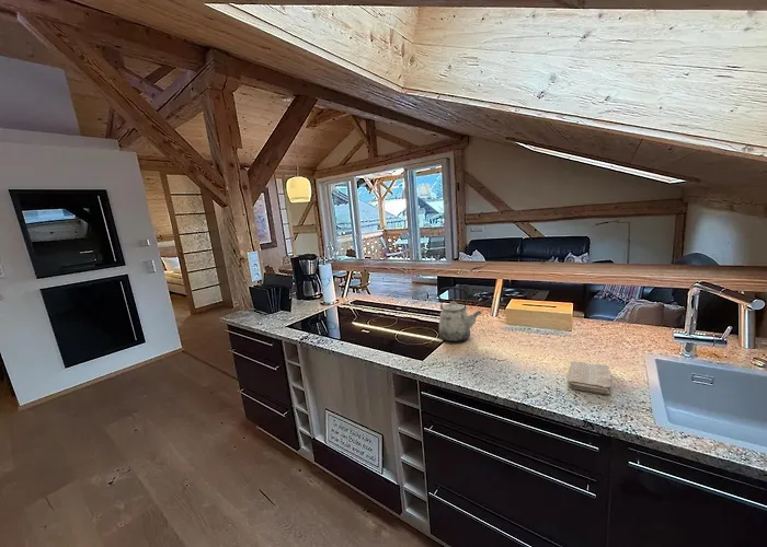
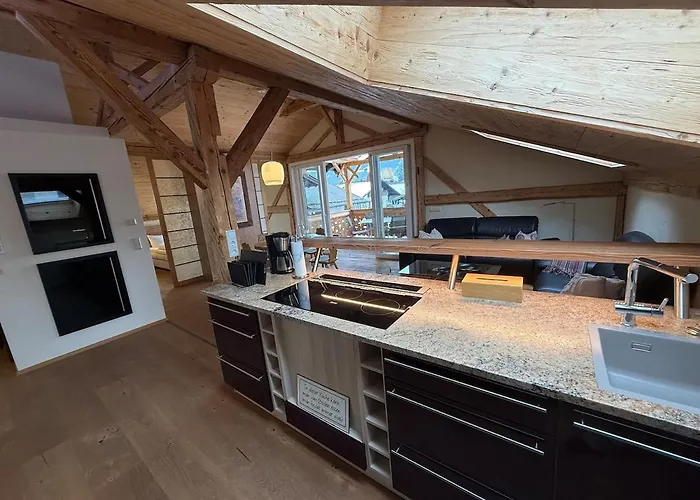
- washcloth (588, 375)
- kettle (459, 313)
